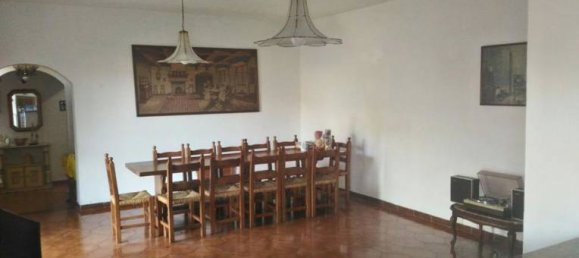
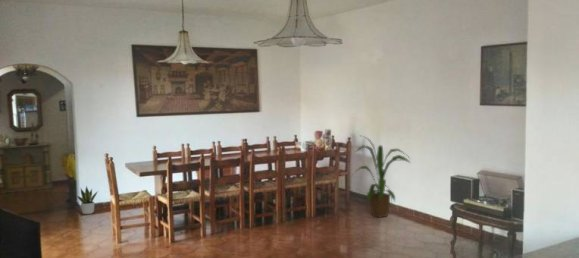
+ potted plant (88, 198)
+ house plant (383, 177)
